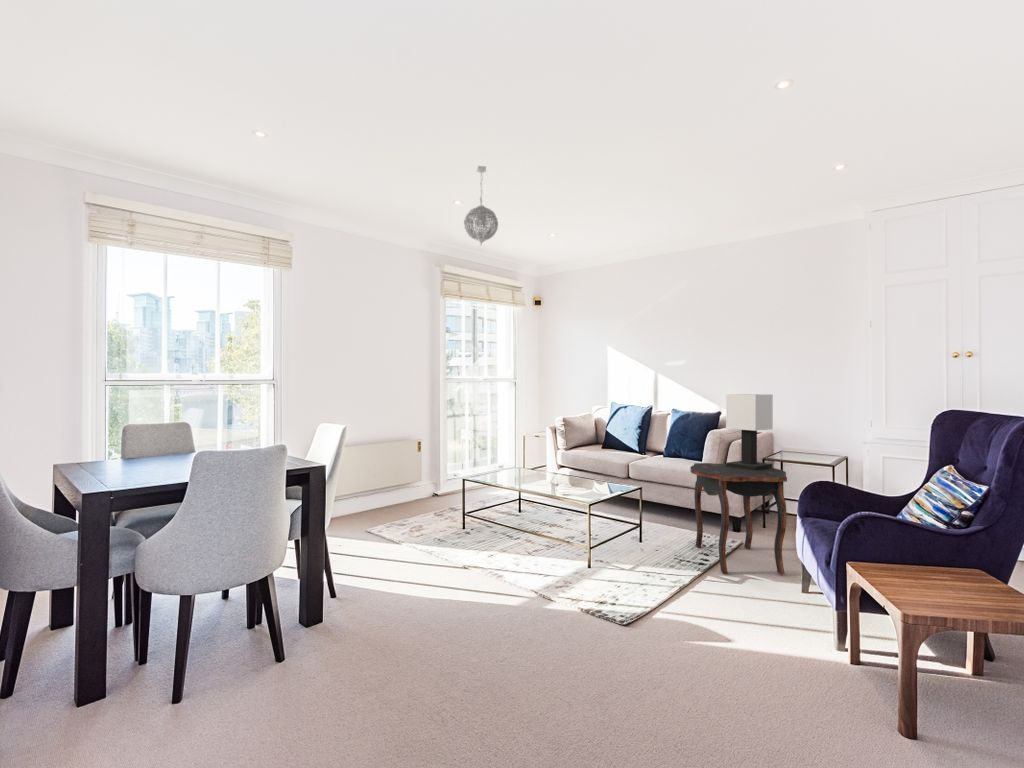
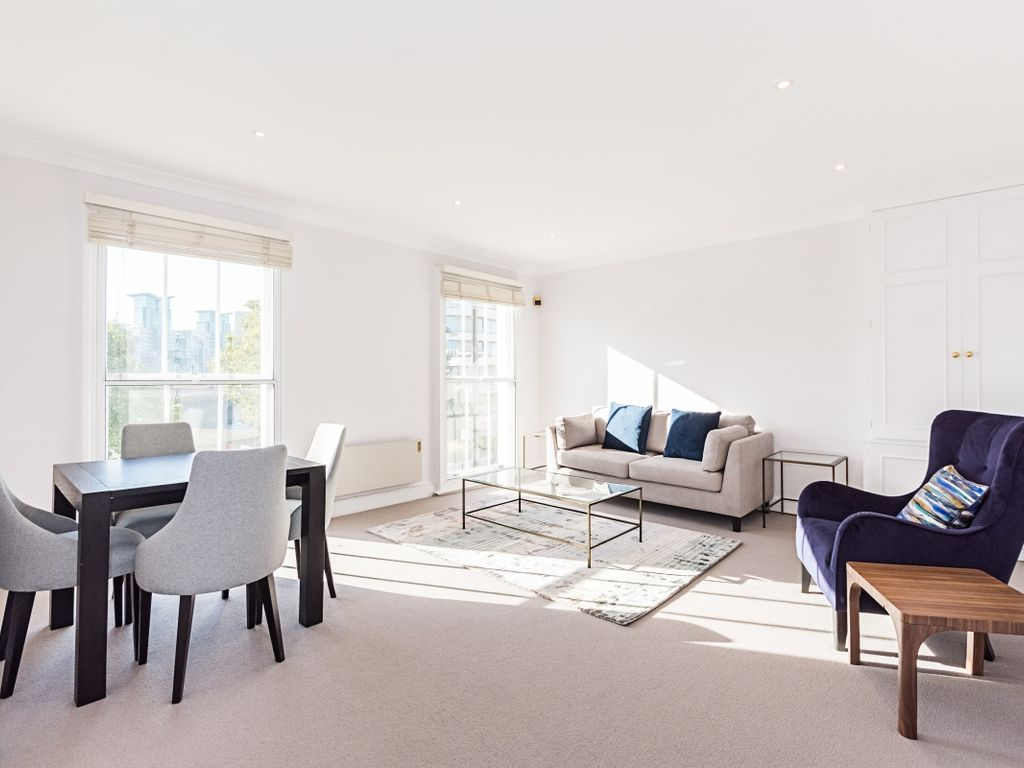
- pendant light (481, 206)
- table lamp (749, 430)
- side table (744, 513)
